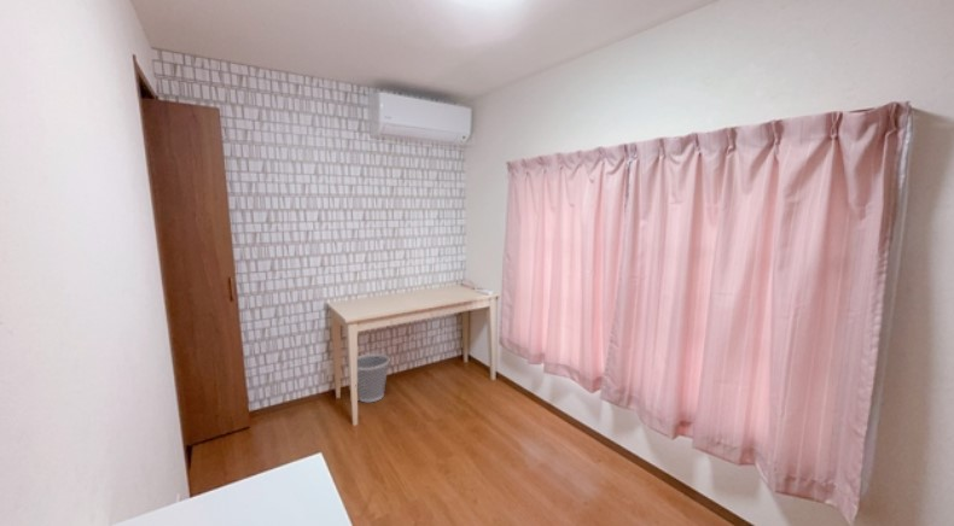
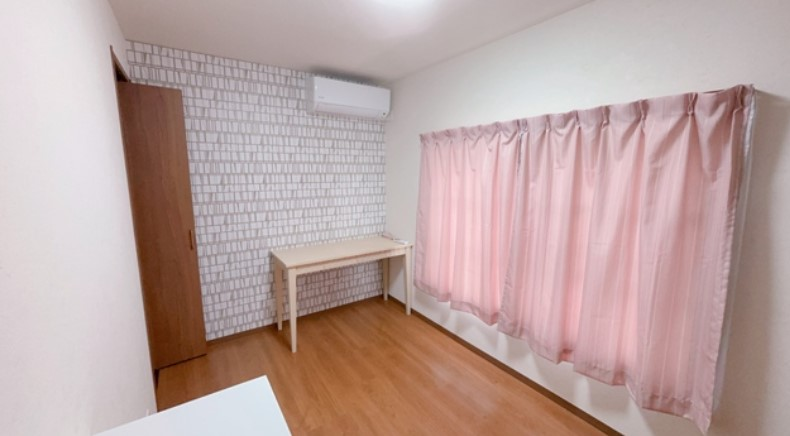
- wastebasket (370, 378)
